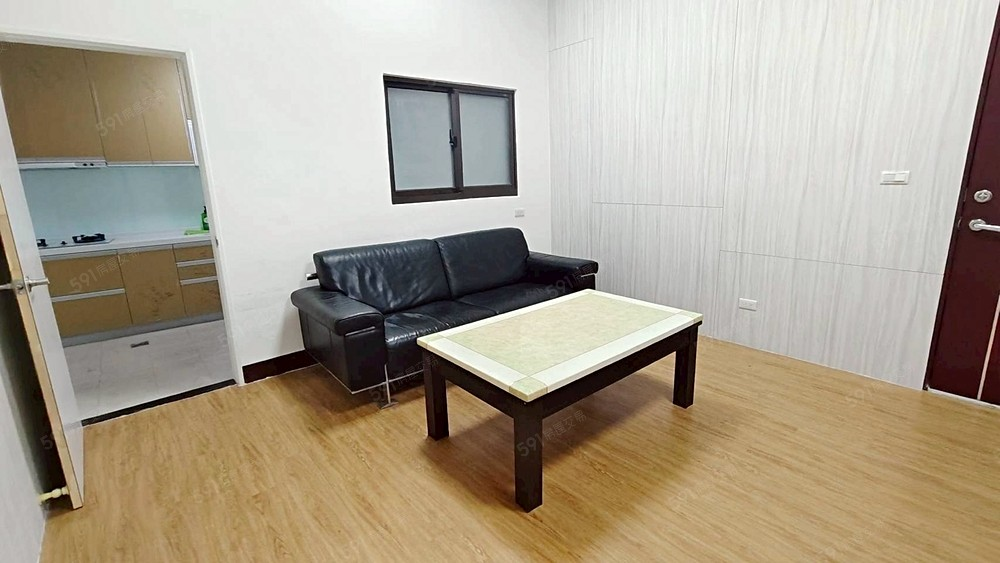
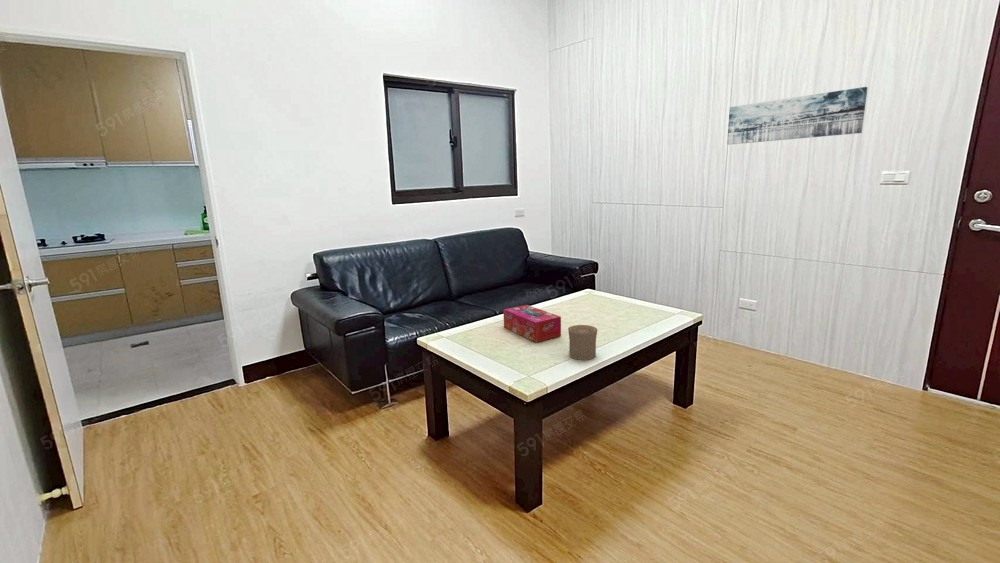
+ tissue box (531, 322)
+ wall art (790, 118)
+ cup (582, 342)
